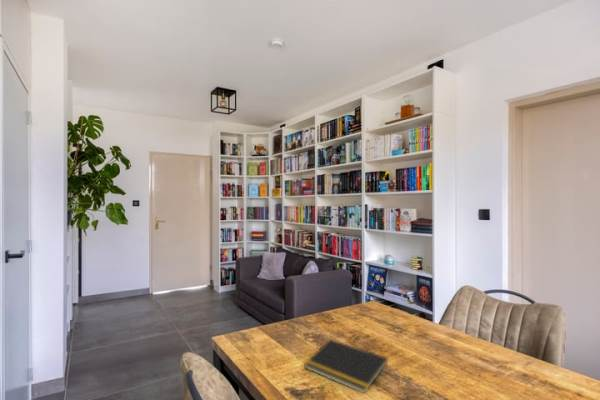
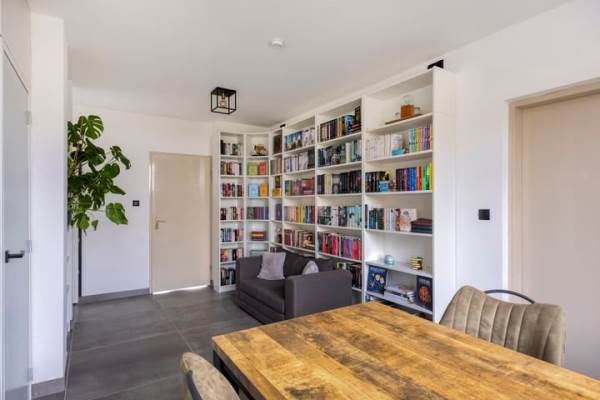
- notepad (345, 362)
